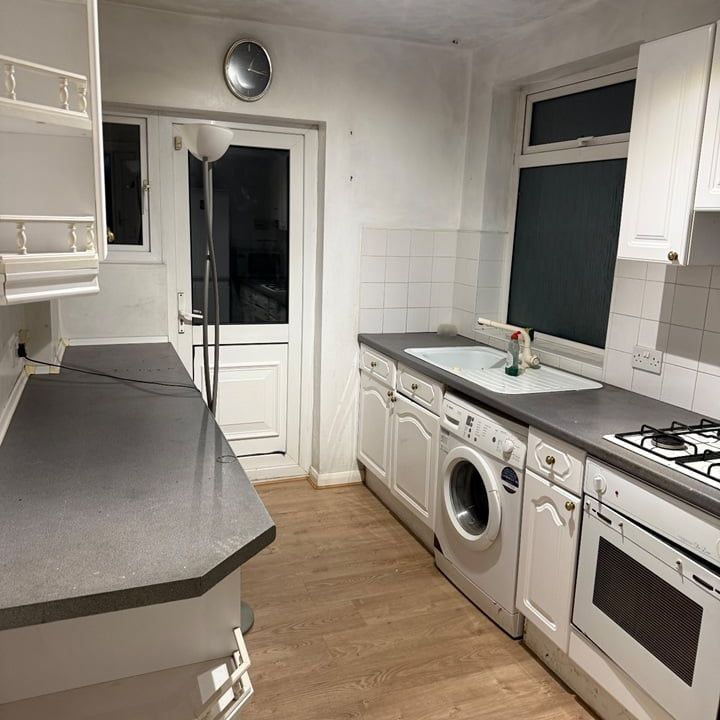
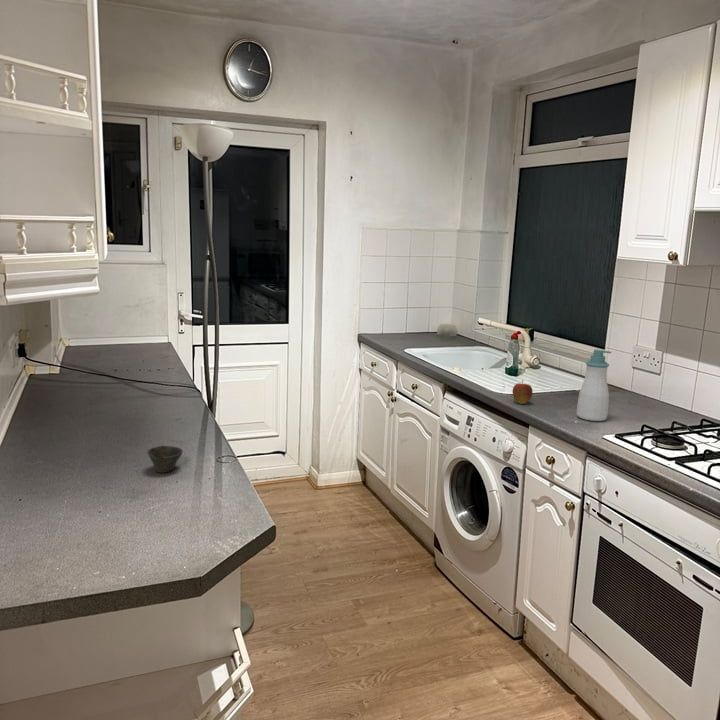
+ fruit (522, 391)
+ soap bottle (595, 384)
+ cup (165, 459)
